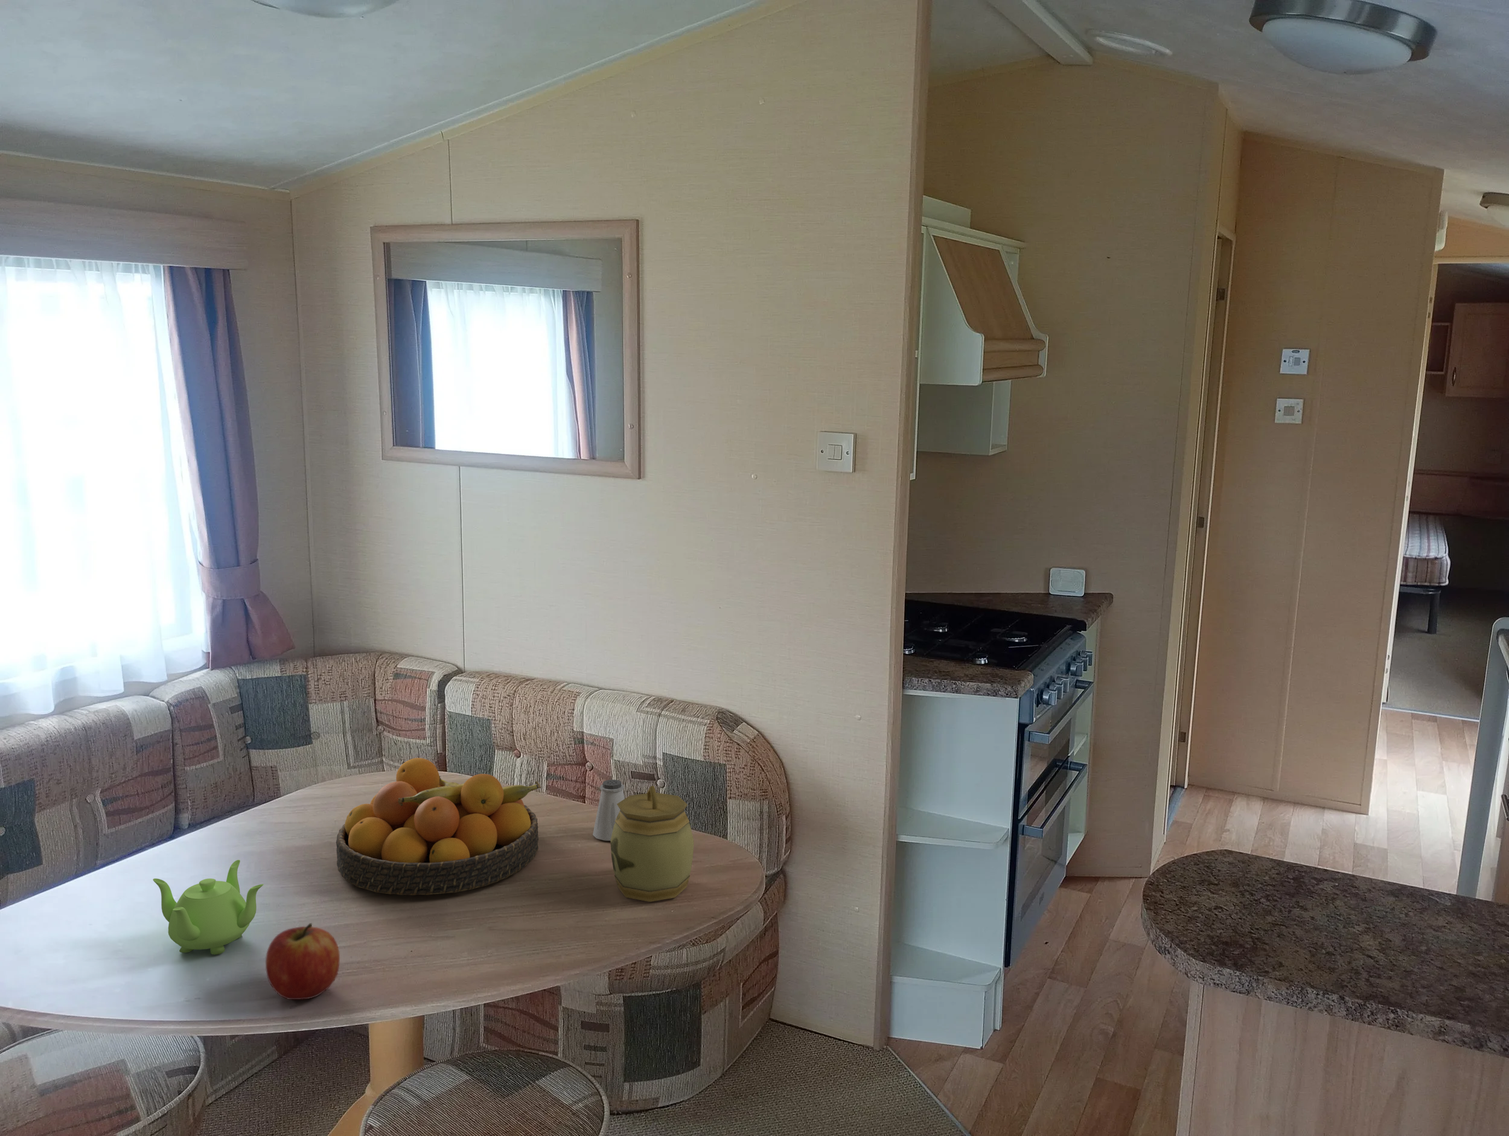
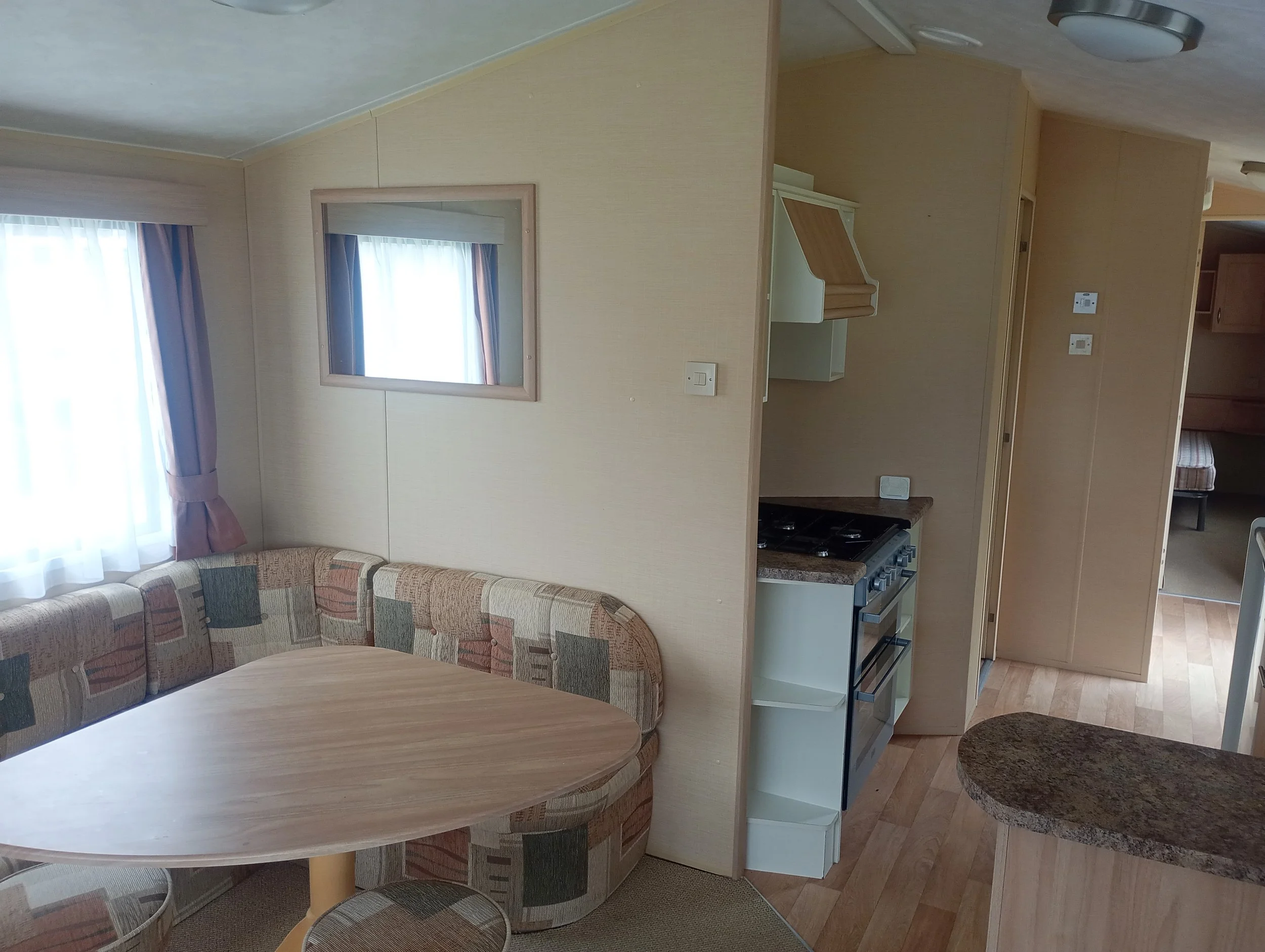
- jar (651, 836)
- teapot (209, 912)
- saltshaker (612, 808)
- apple (302, 958)
- fruit bowl (438, 814)
